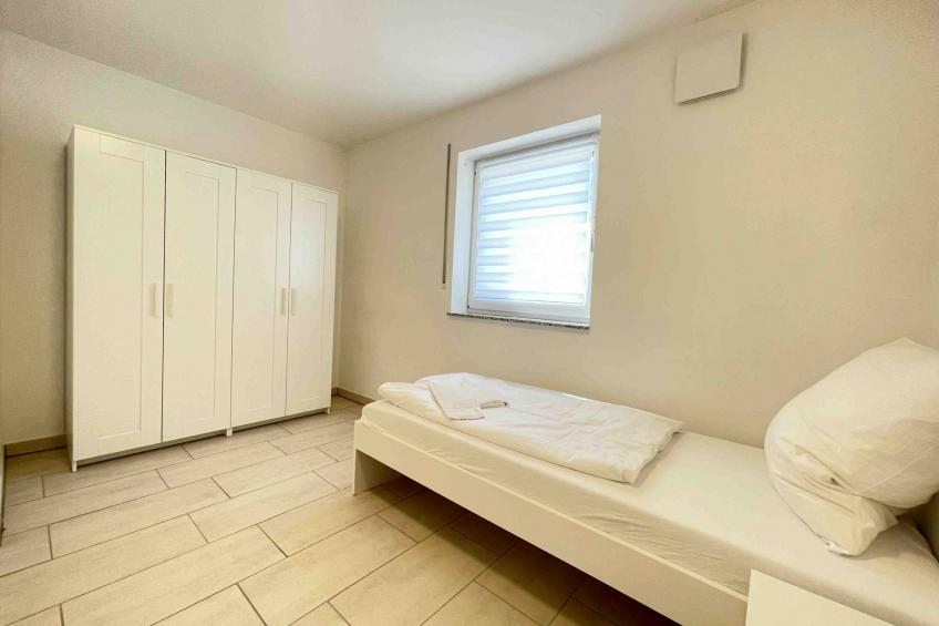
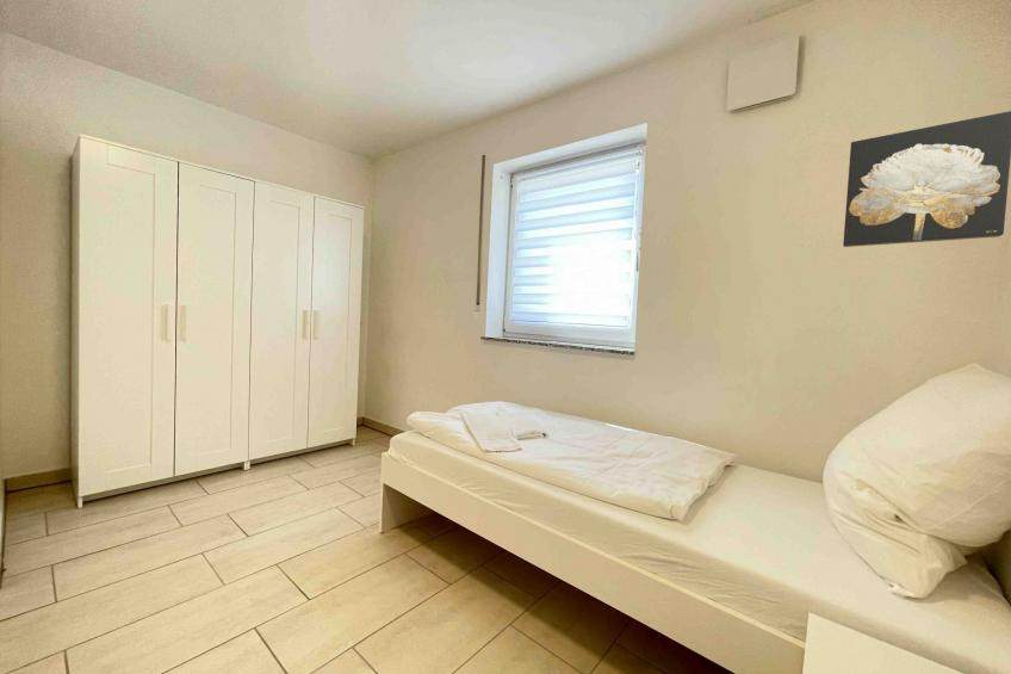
+ wall art (919, 185)
